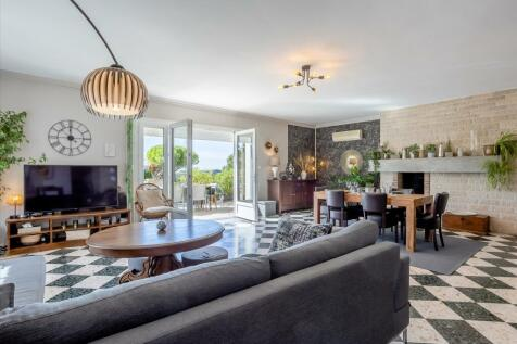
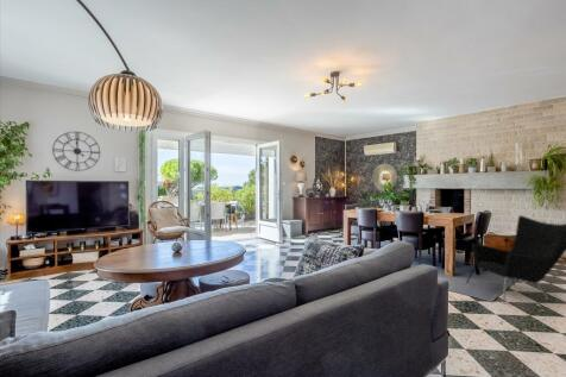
+ armchair (517, 255)
